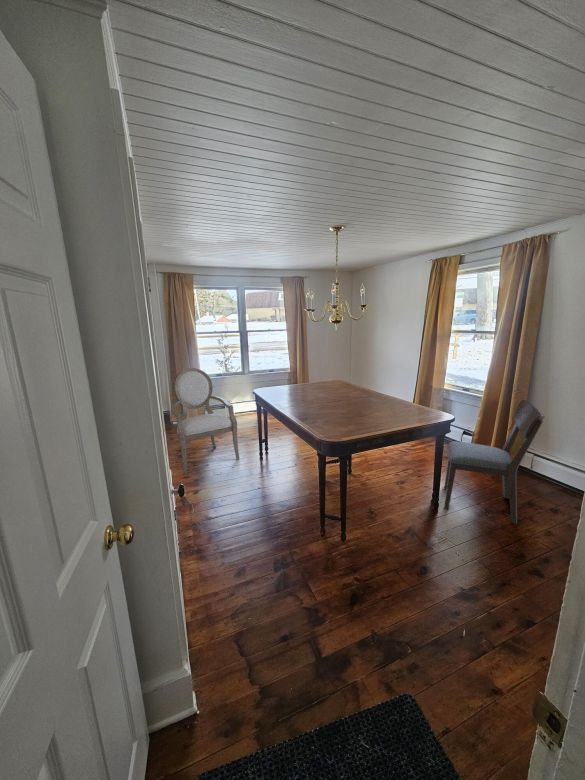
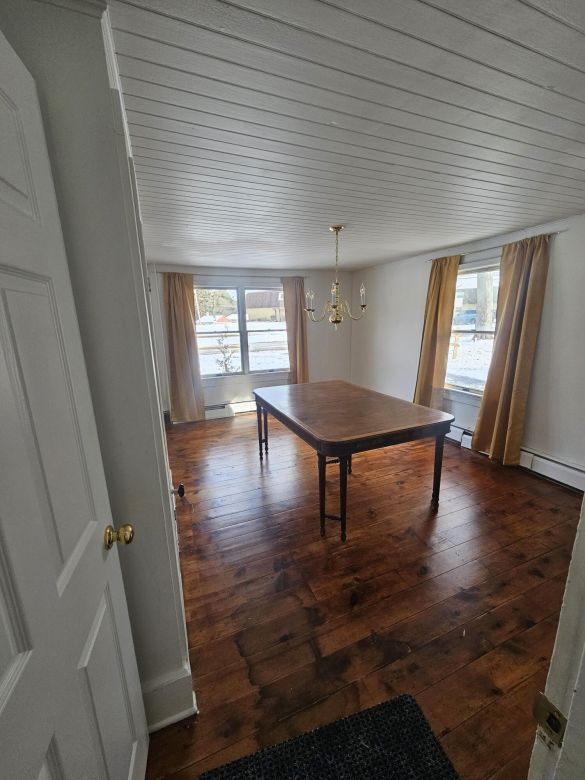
- chair (200, 415)
- chair (489, 456)
